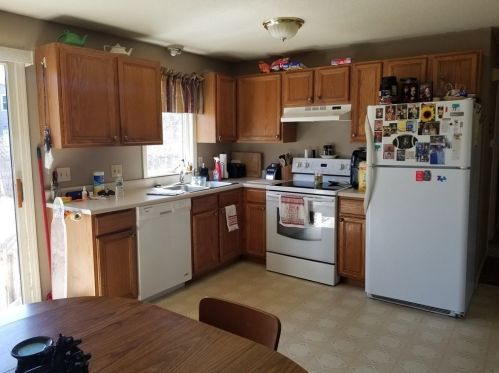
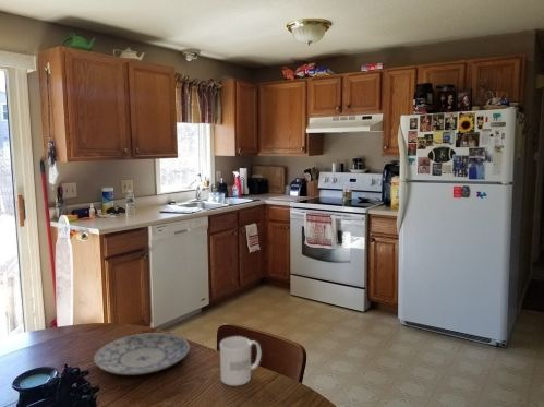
+ mug (239, 358)
+ plate (143, 355)
